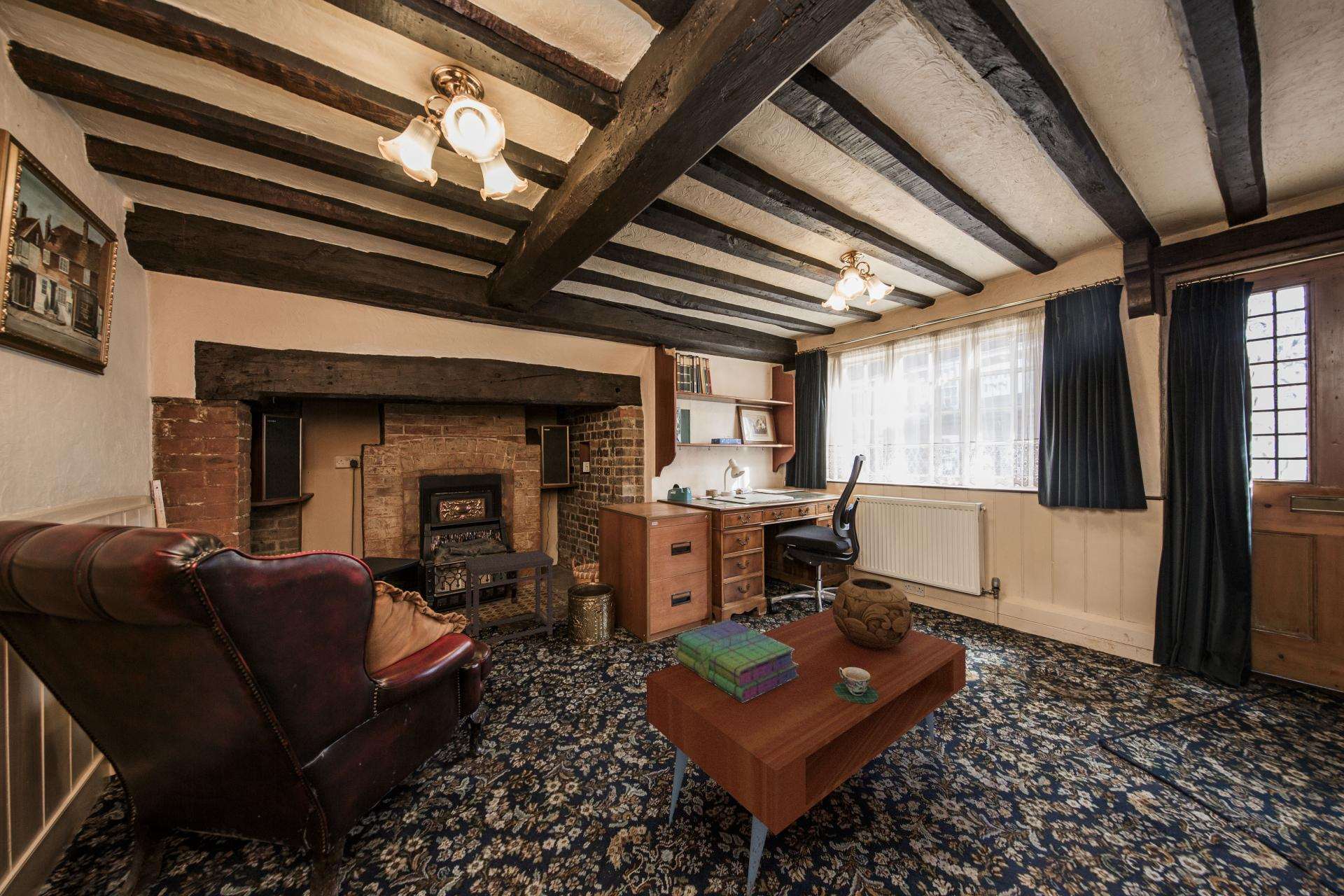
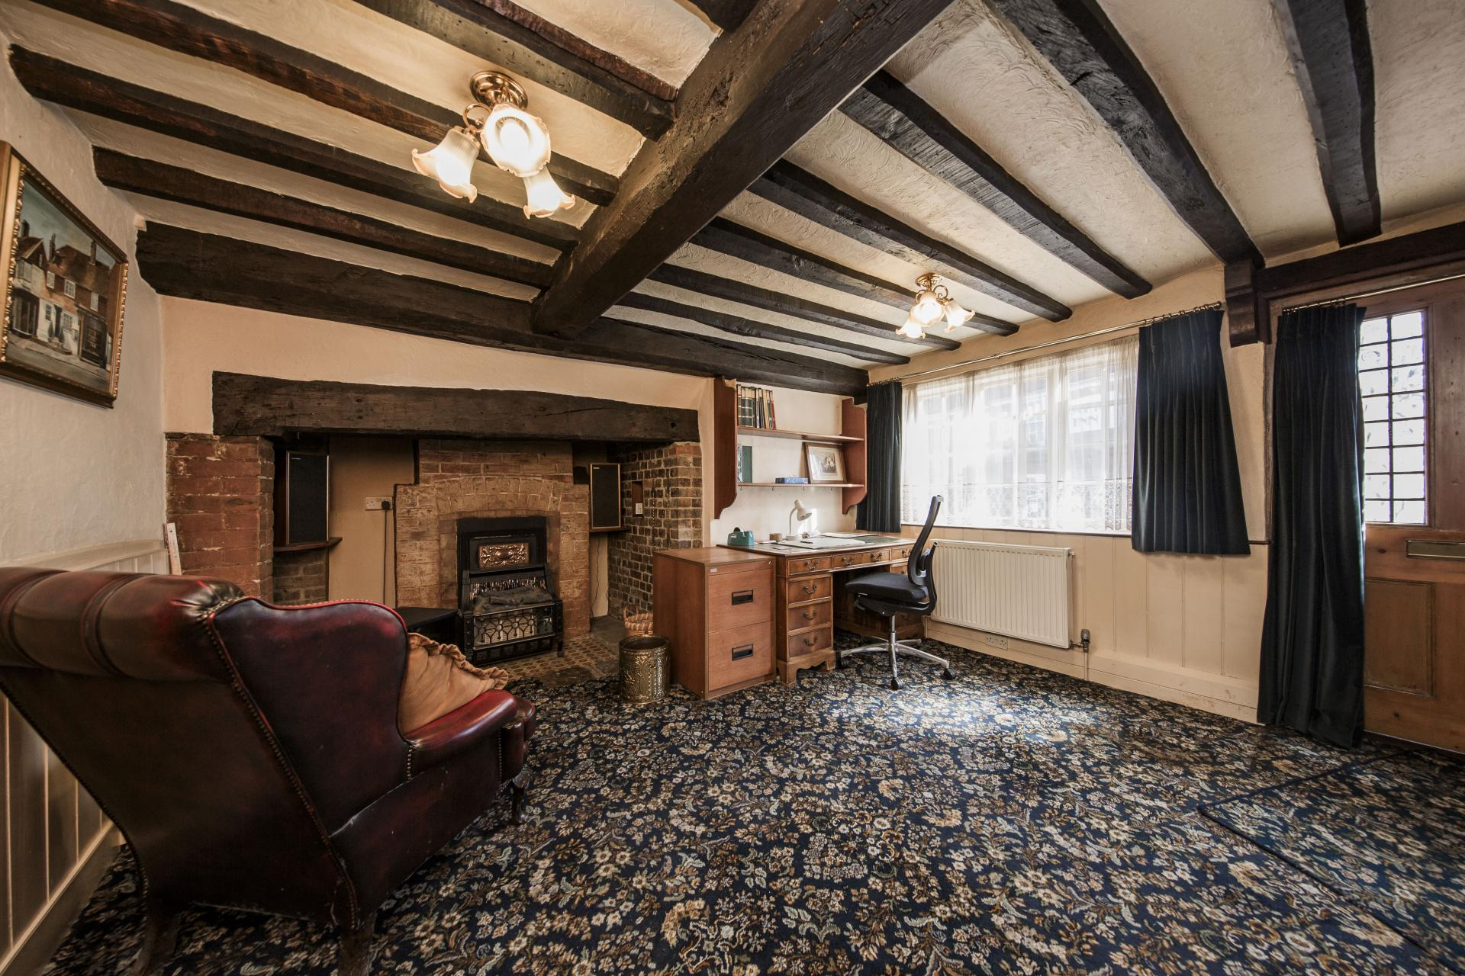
- side table (508, 583)
- decorative bowl (871, 612)
- stack of books (734, 654)
- coffee table (817, 720)
- teacup (855, 681)
